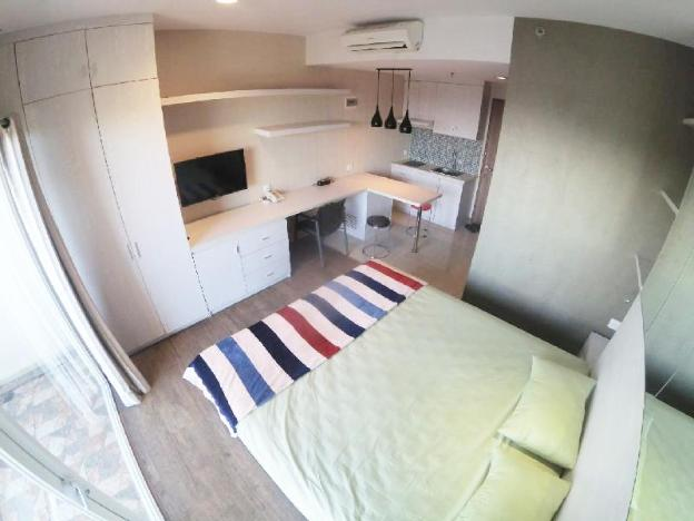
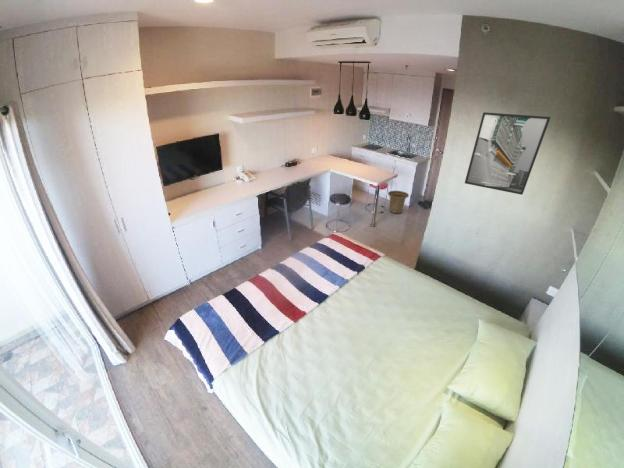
+ basket (396, 202)
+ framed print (503, 153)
